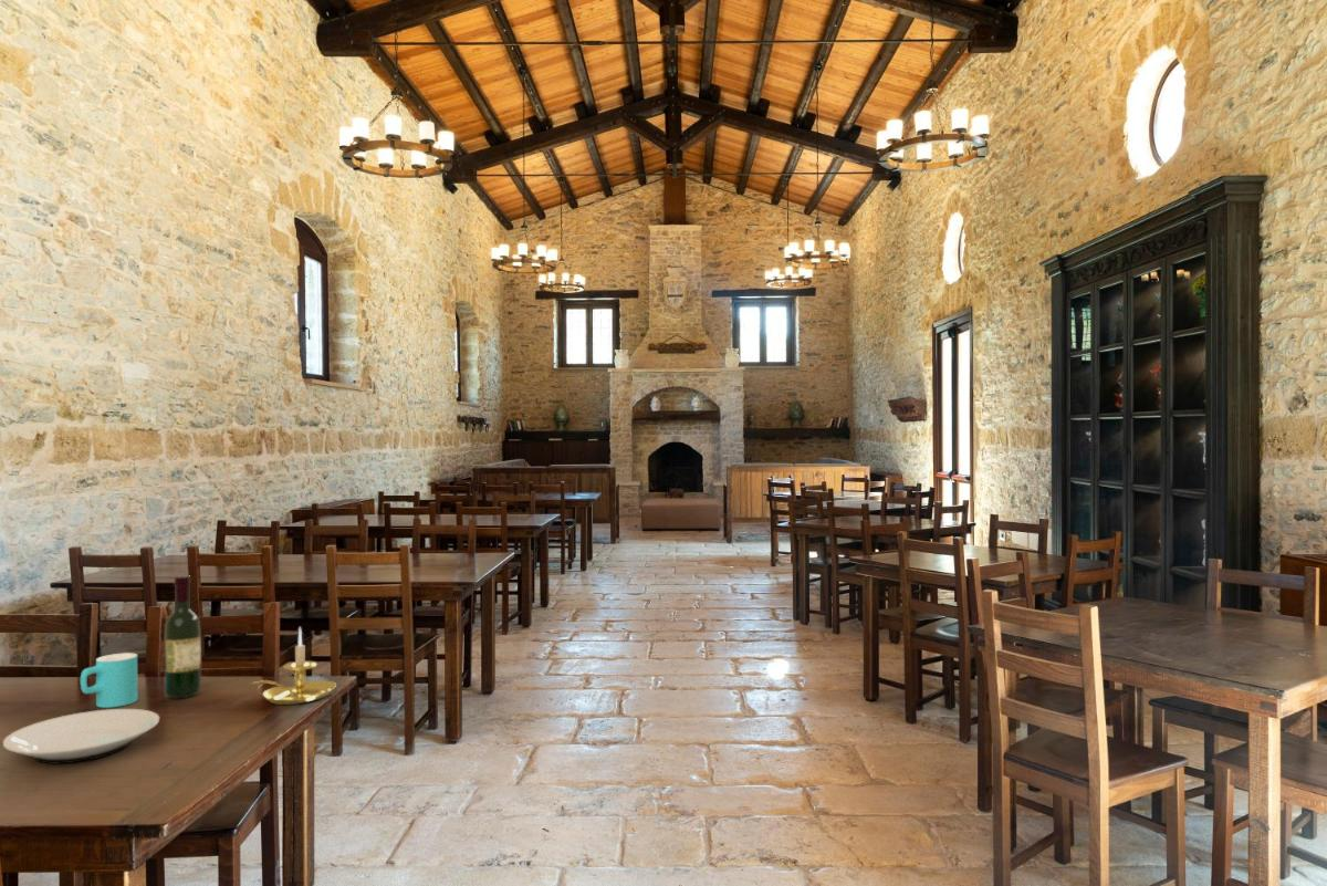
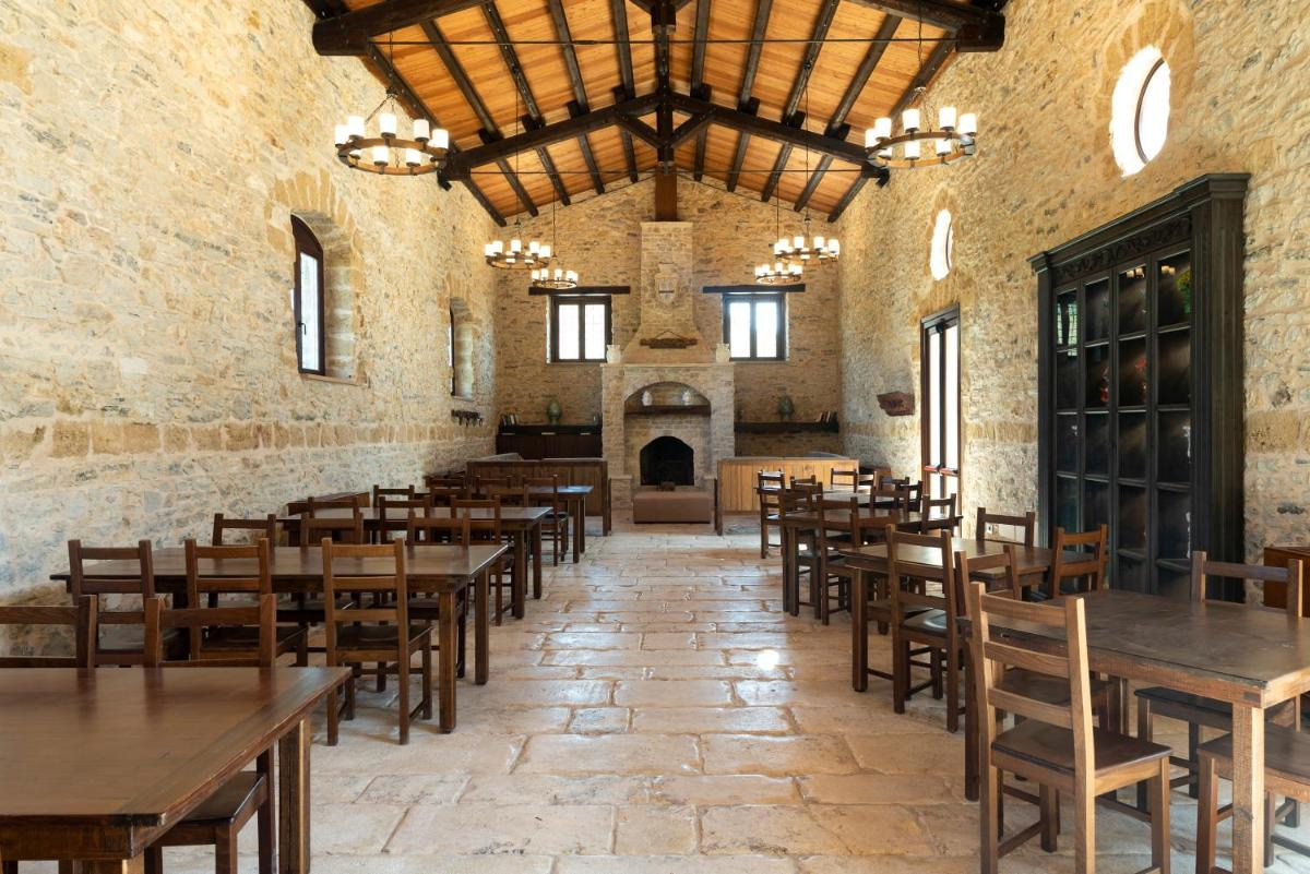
- cup (108, 680)
- wine bottle (182, 635)
- plate (84, 738)
- candle holder (294, 663)
